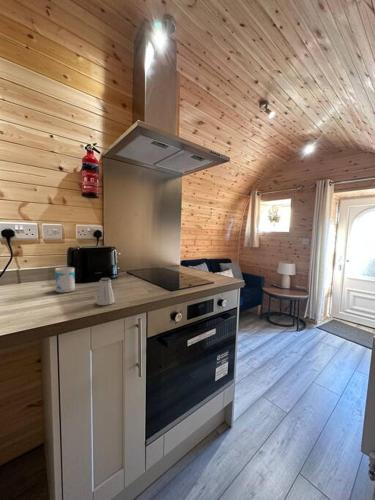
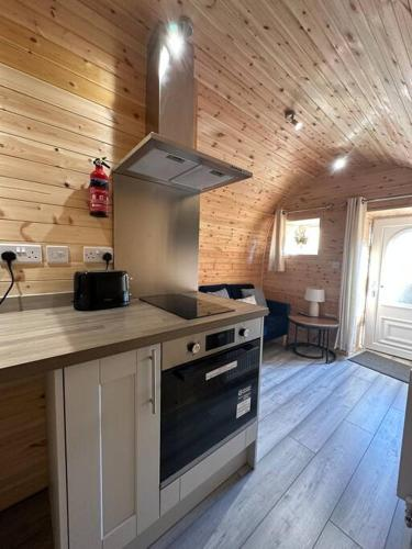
- mug (65, 278)
- saltshaker (105, 290)
